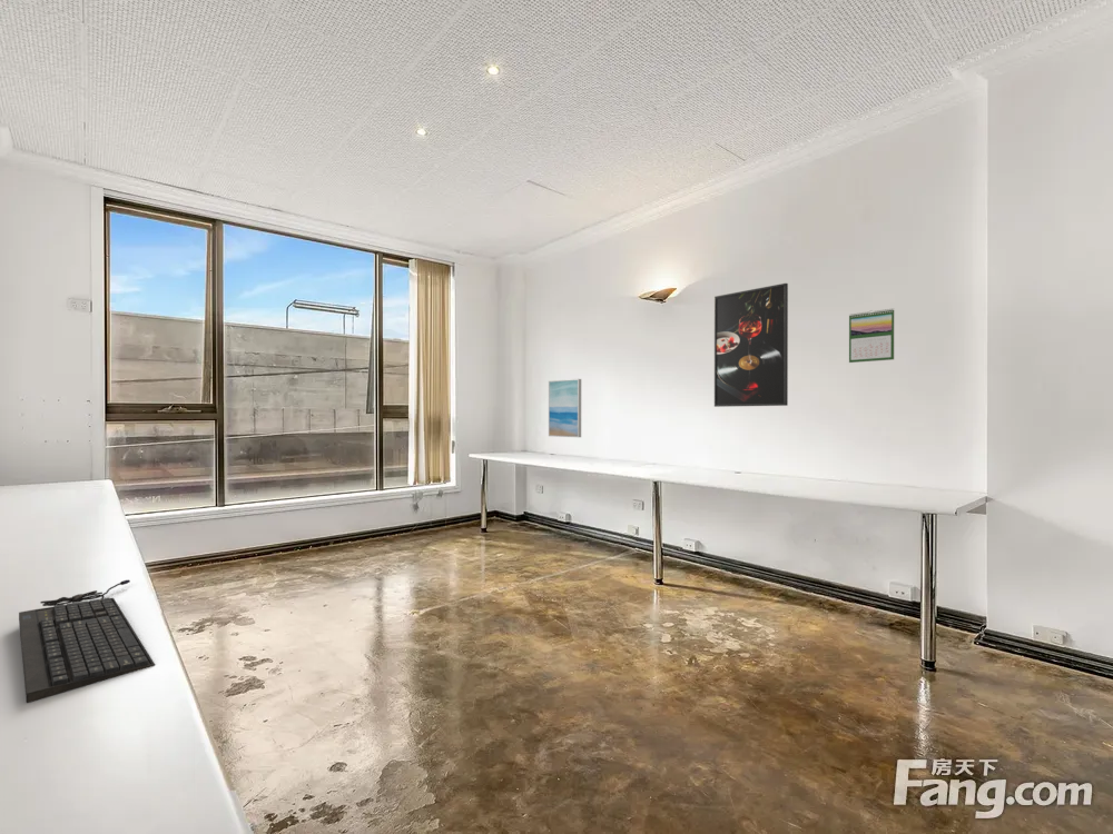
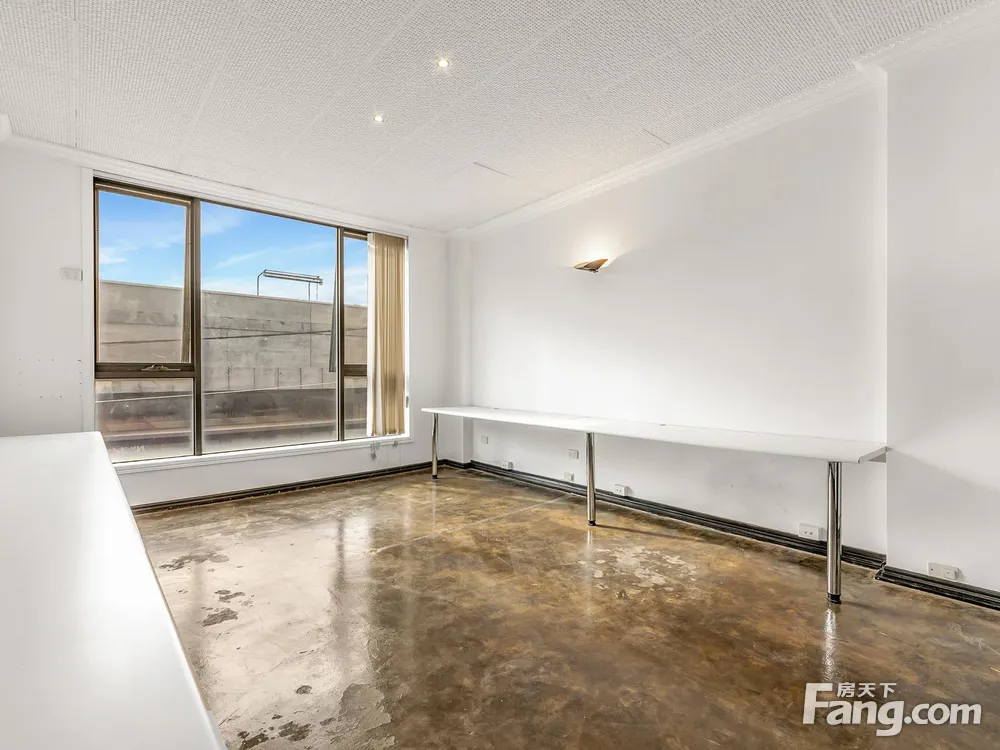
- wall art (564, 408)
- keyboard (91, 622)
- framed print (749, 348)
- calendar (870, 335)
